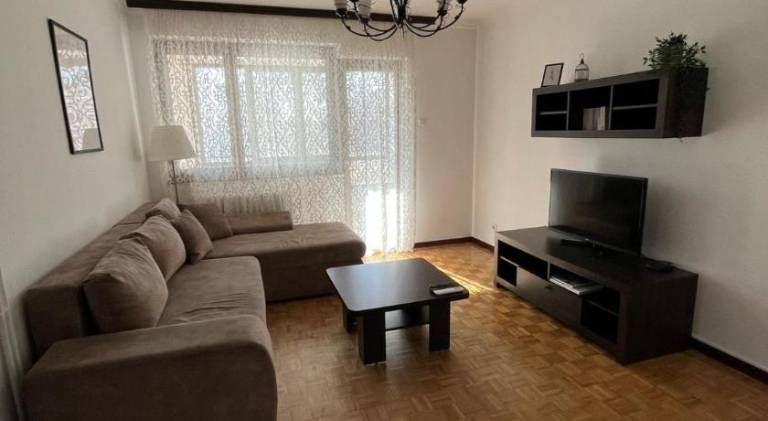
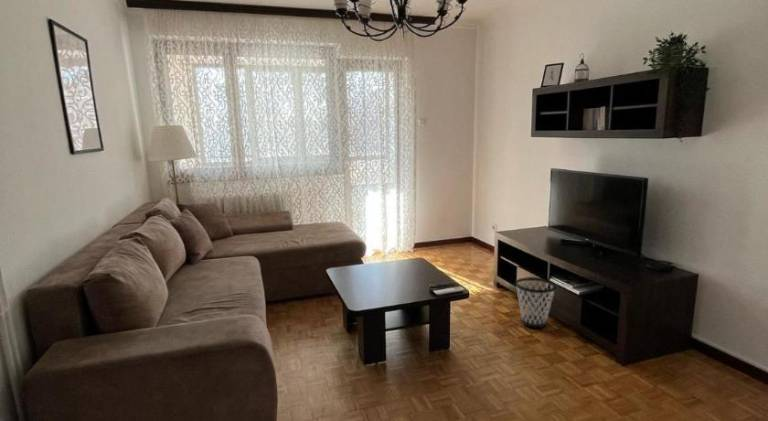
+ wastebasket (534, 303)
